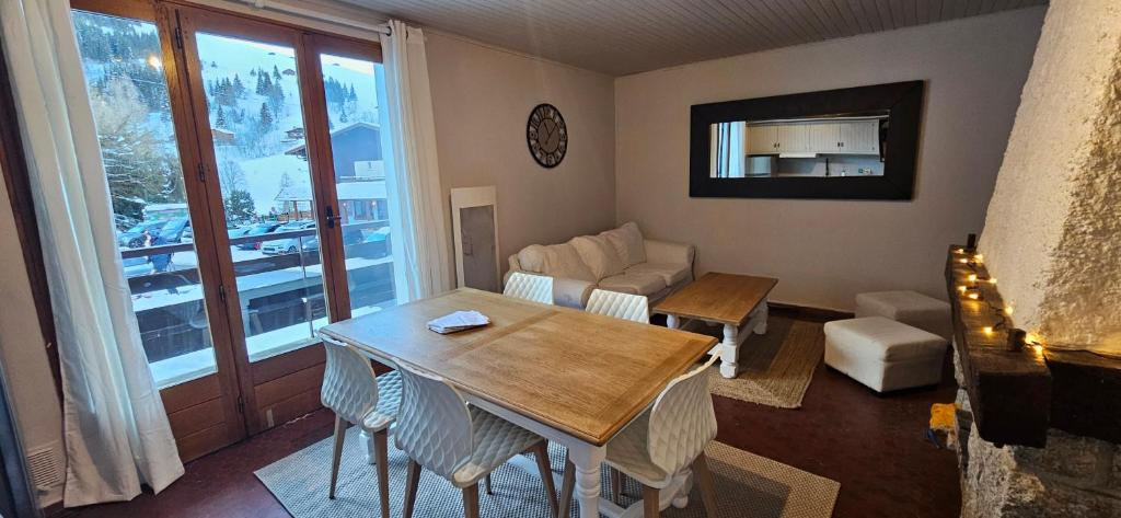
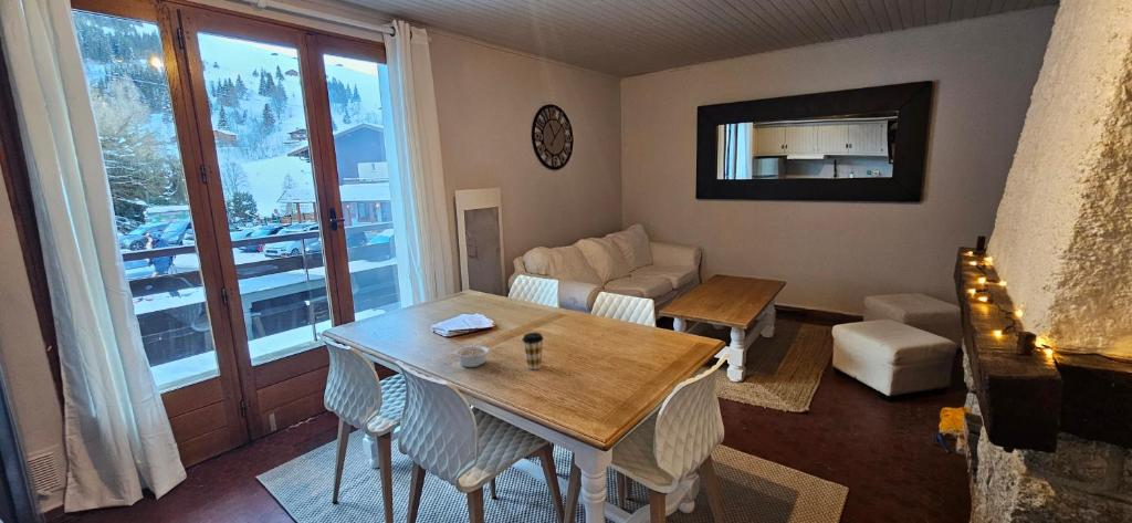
+ coffee cup (533, 351)
+ legume (472, 355)
